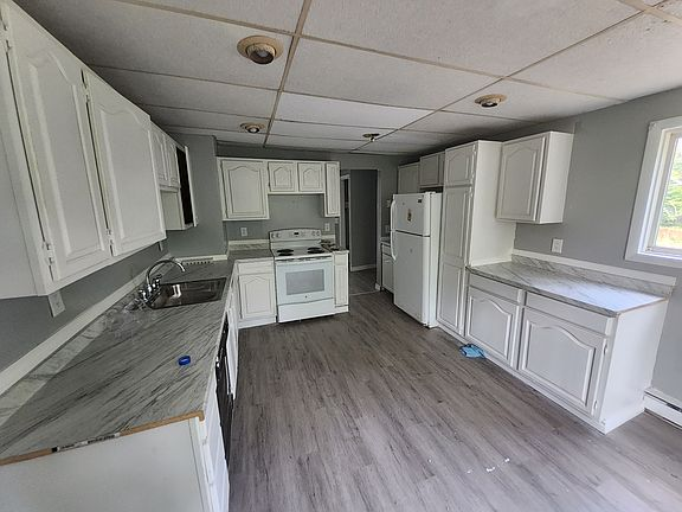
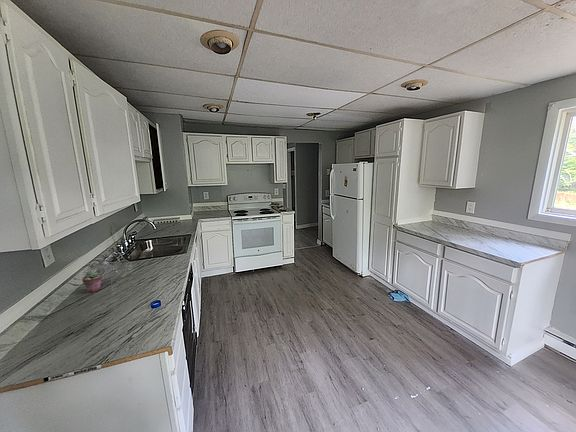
+ potted succulent (92, 280)
